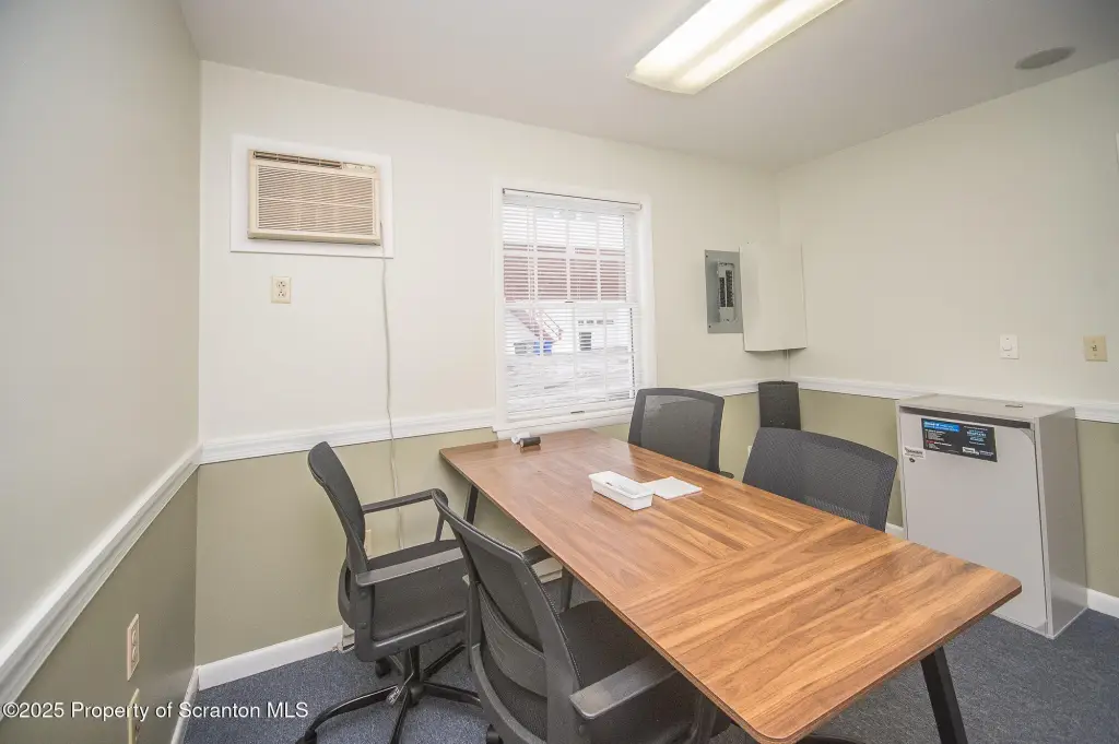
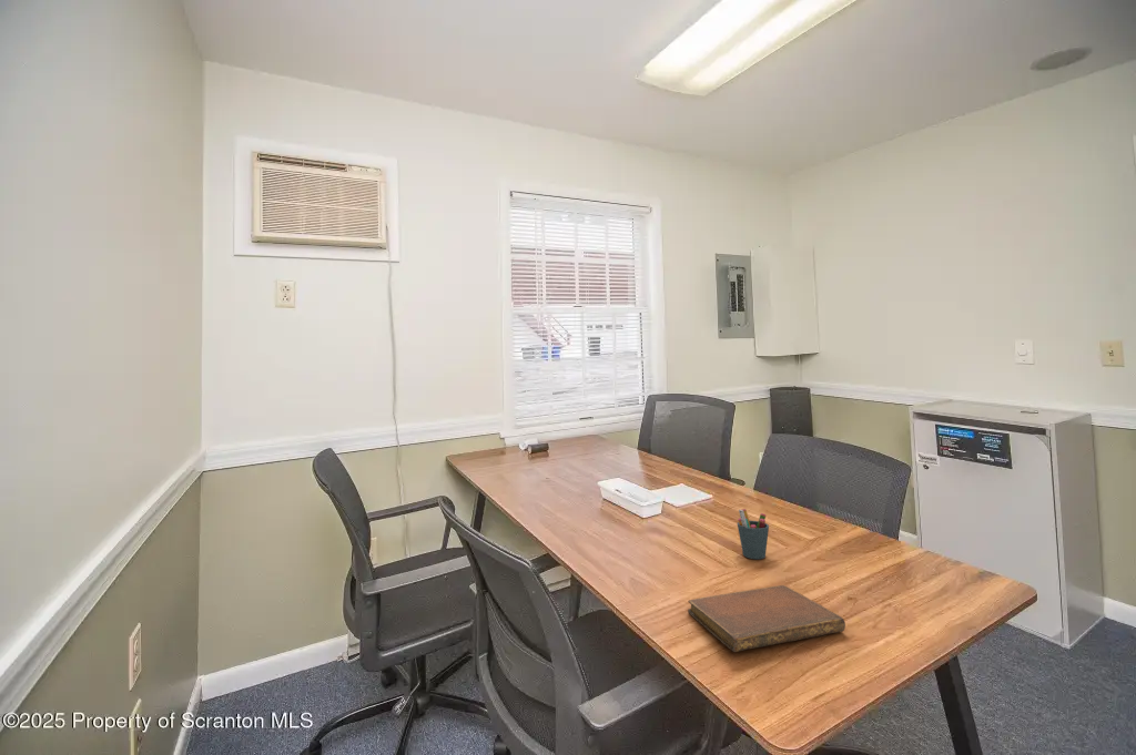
+ notebook (762, 614)
+ pen holder (752, 531)
